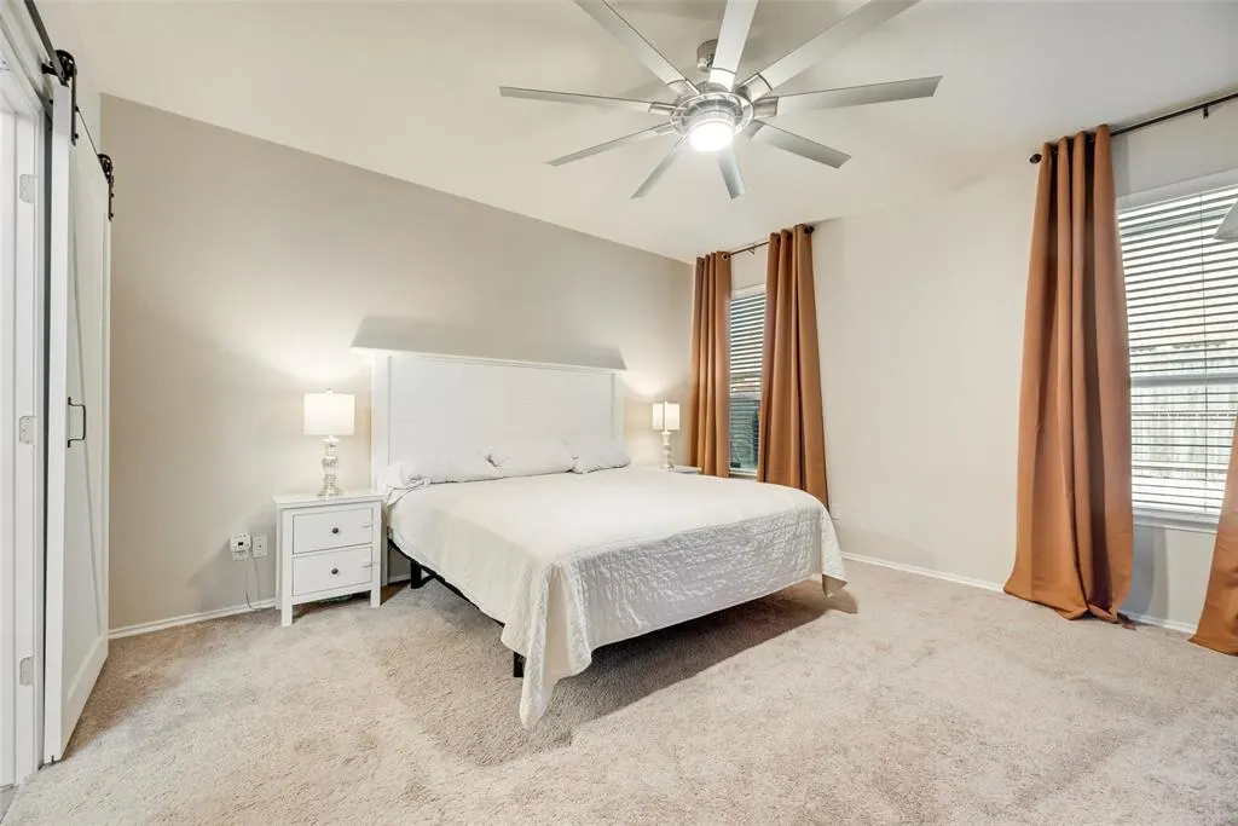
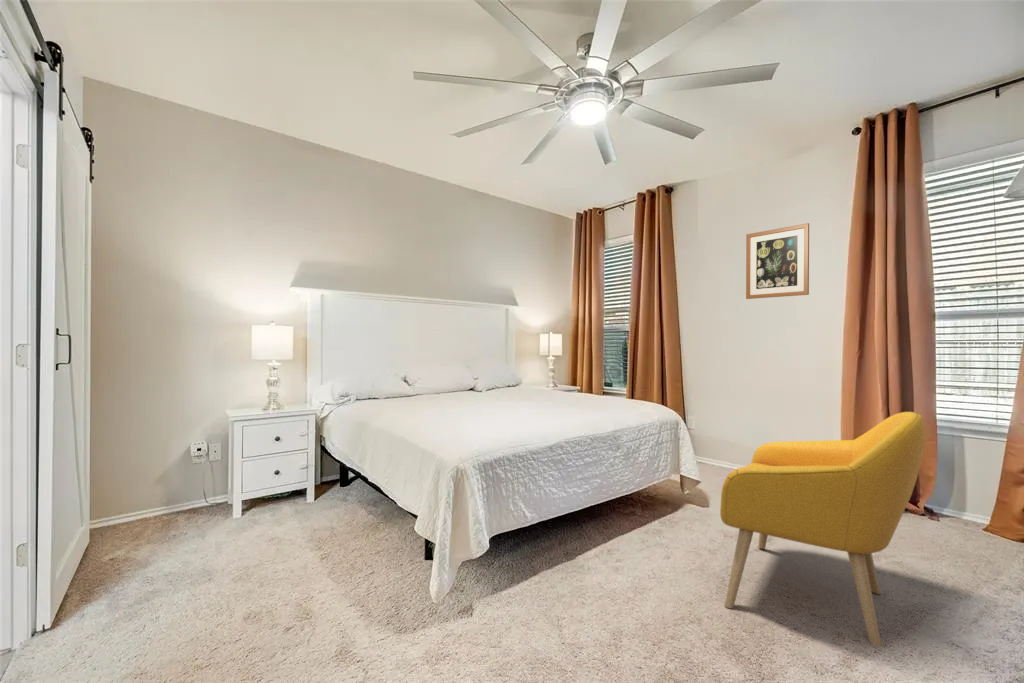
+ wall art (776, 263)
+ armchair (819, 501)
